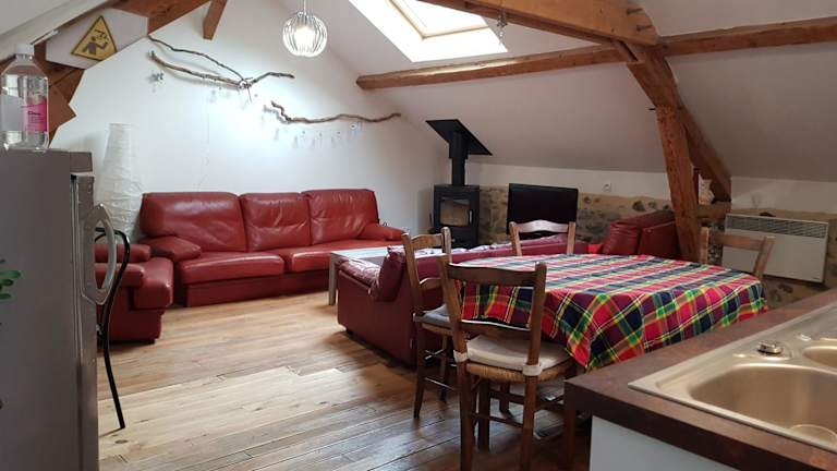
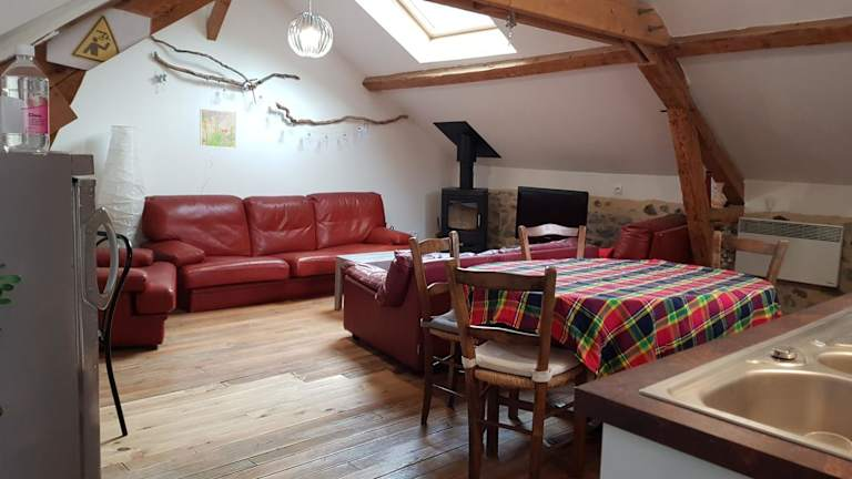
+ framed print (217, 129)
